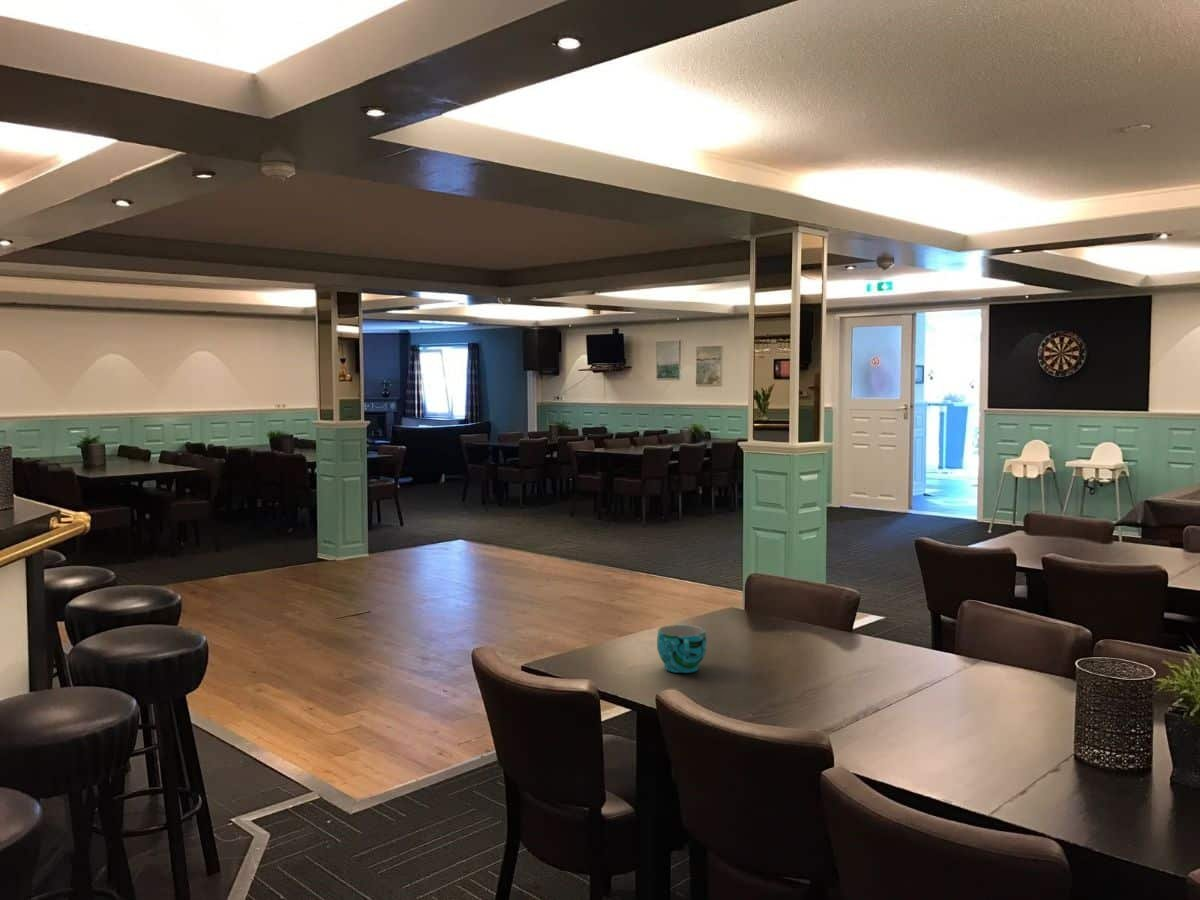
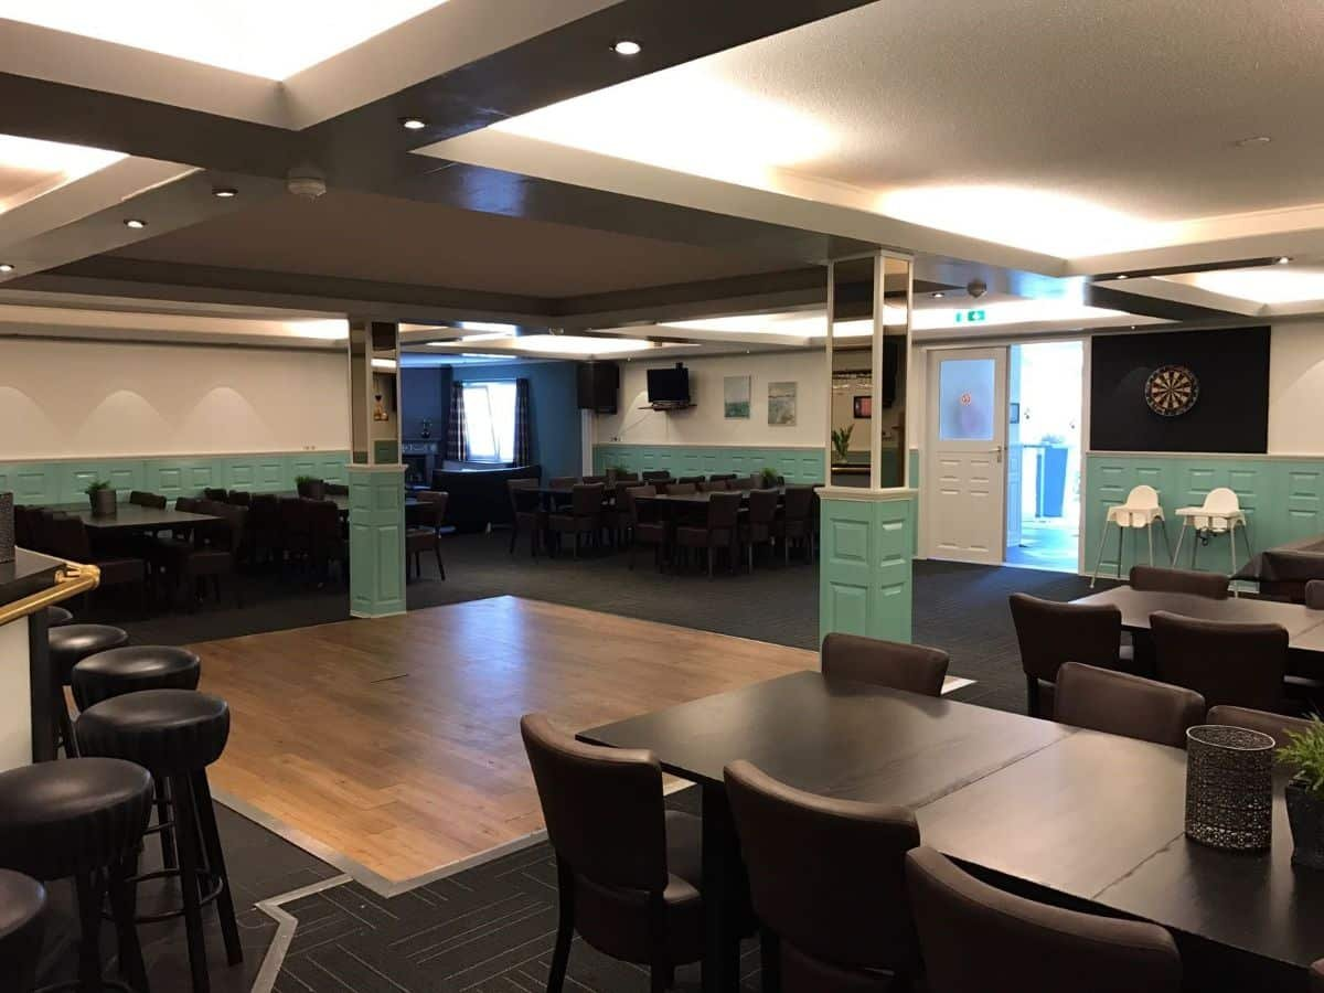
- cup (683, 650)
